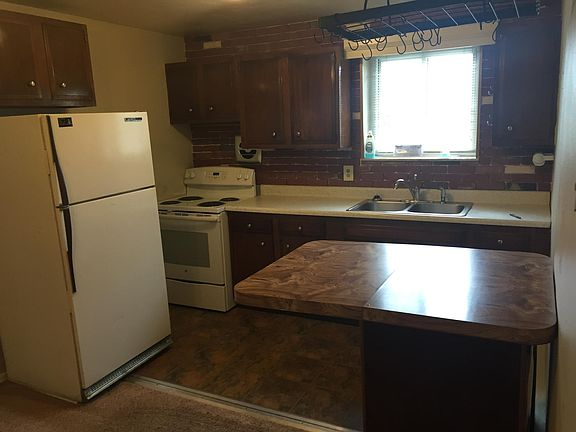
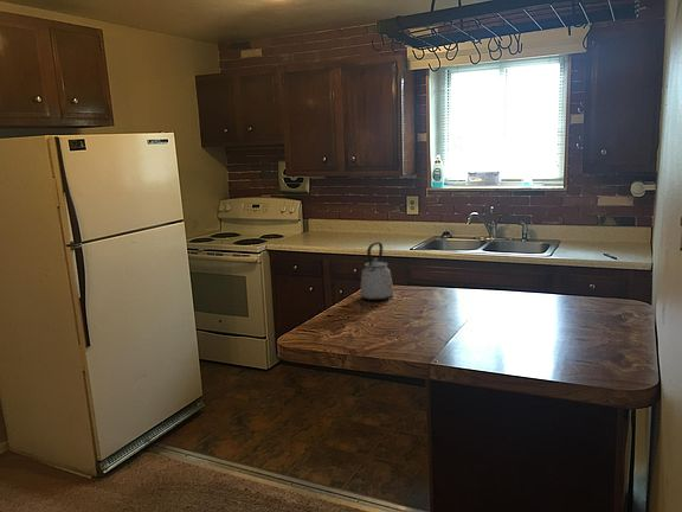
+ kettle (378, 269)
